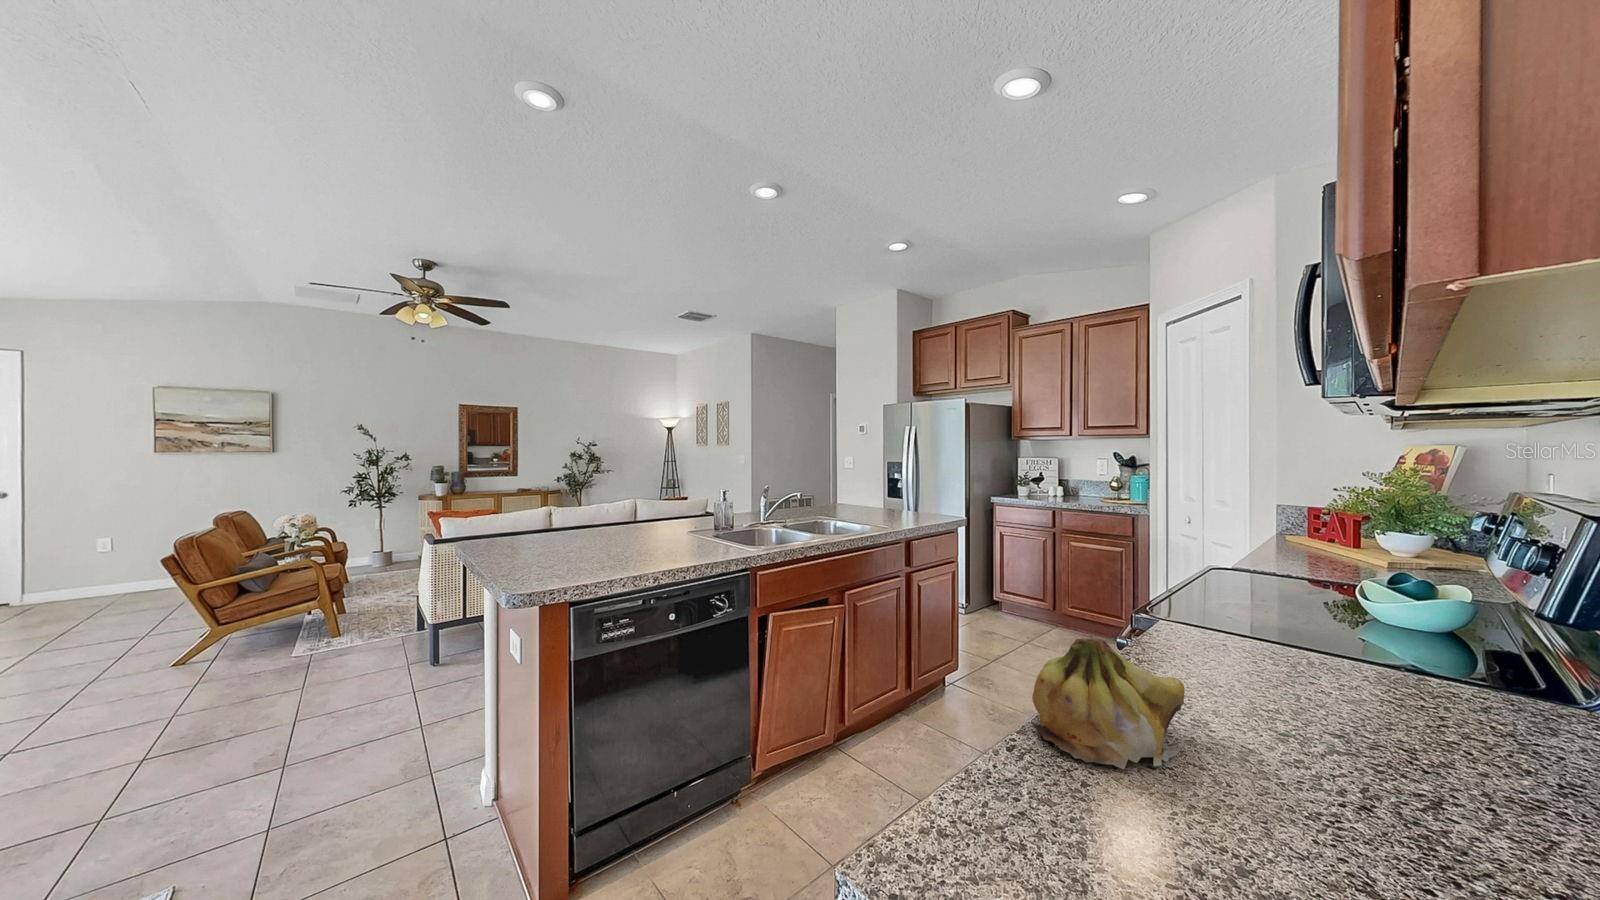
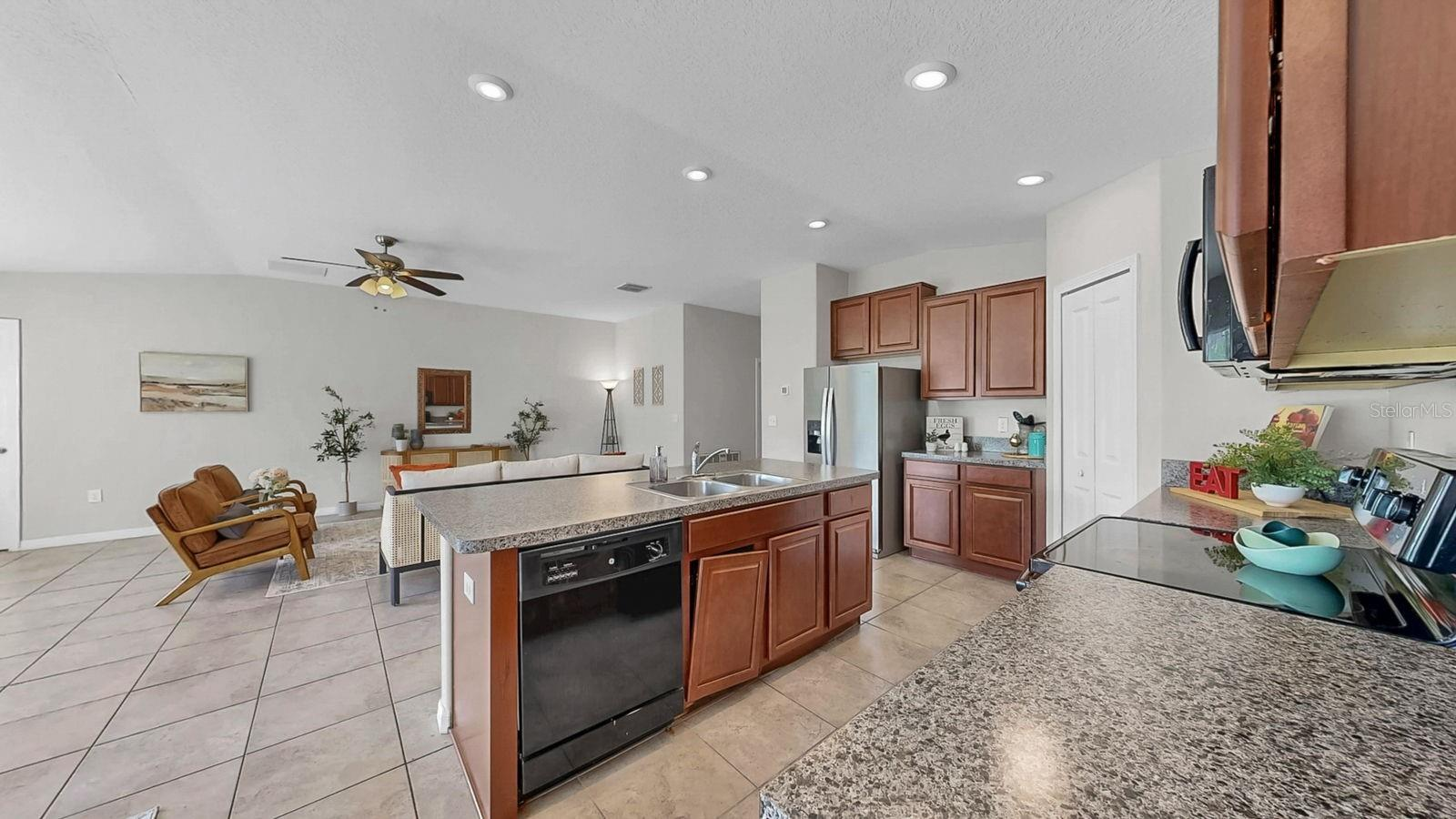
- fruit (1110, 681)
